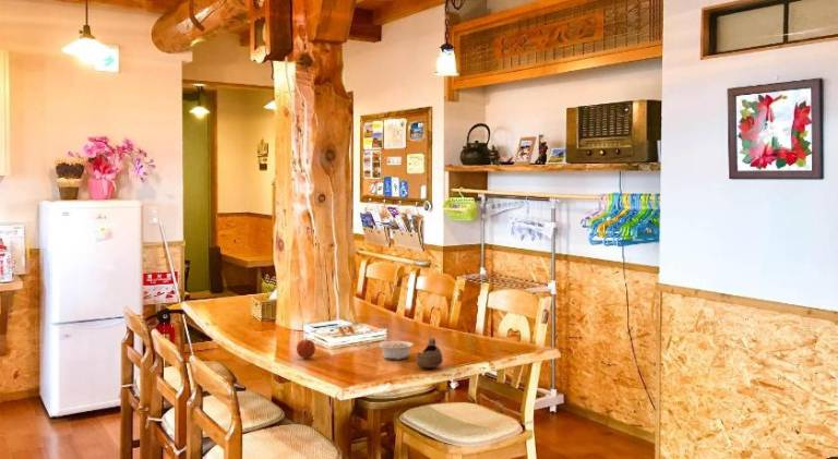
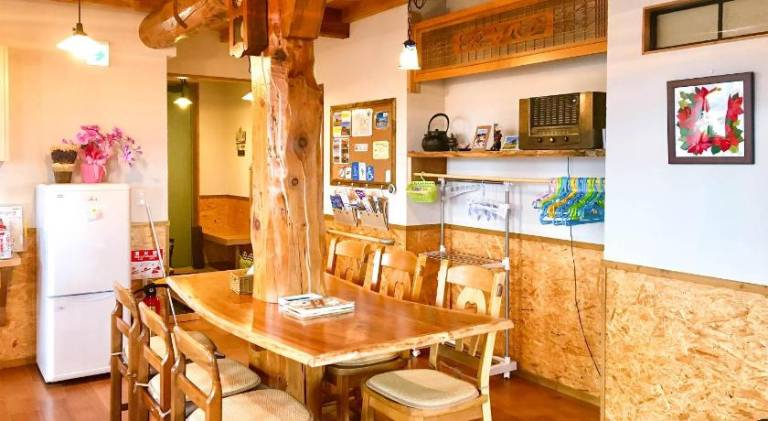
- fruit (306, 347)
- cup (431, 353)
- legume (395, 349)
